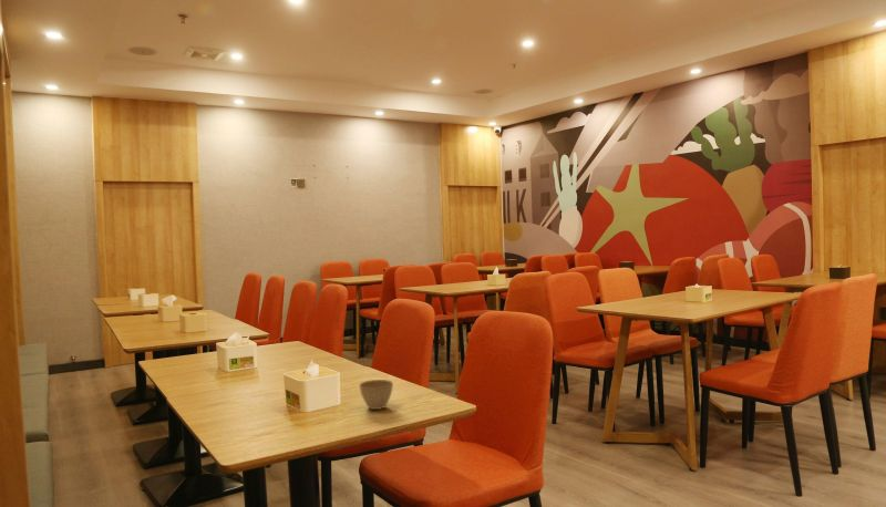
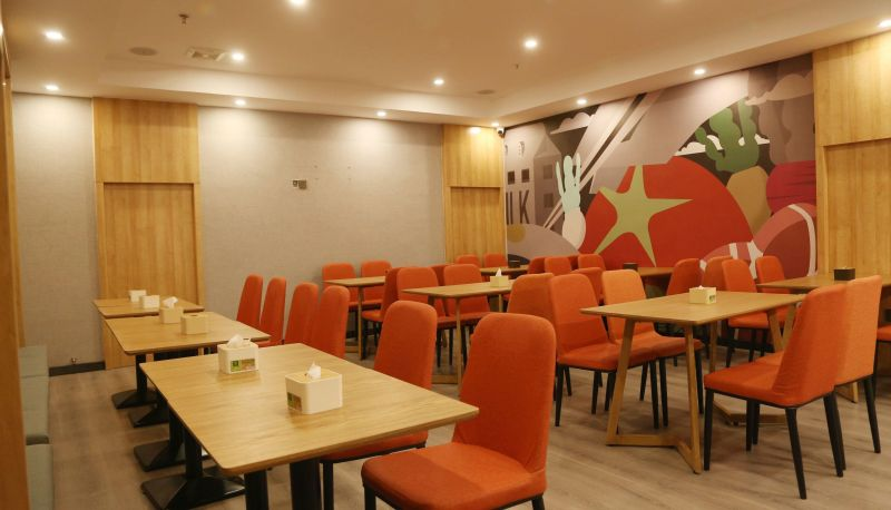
- flower pot (377, 395)
